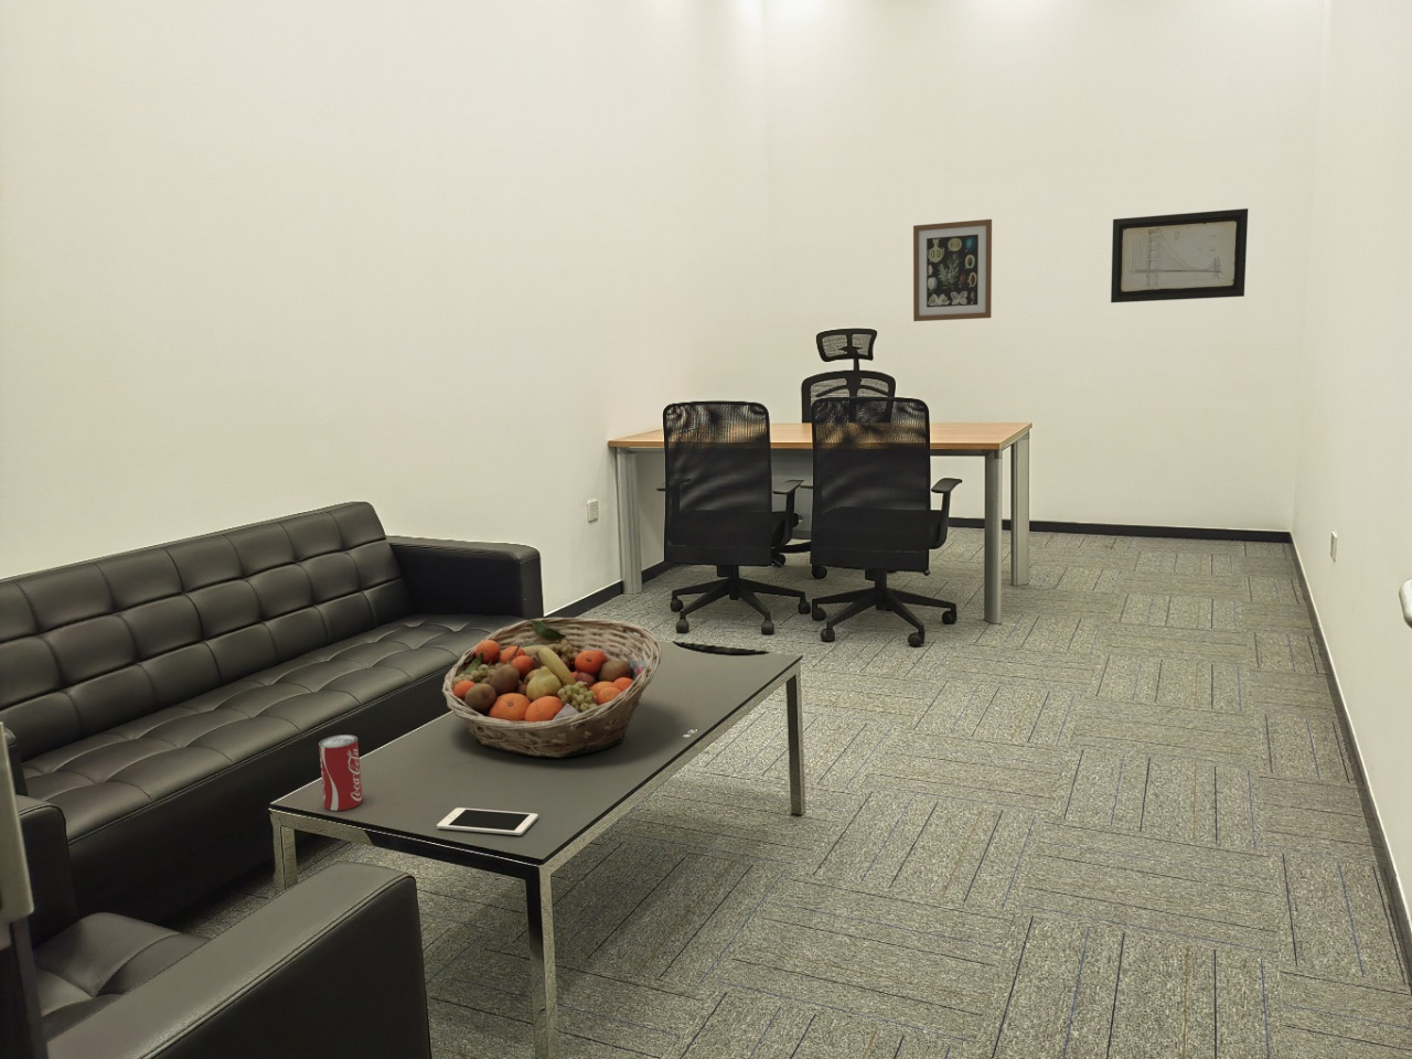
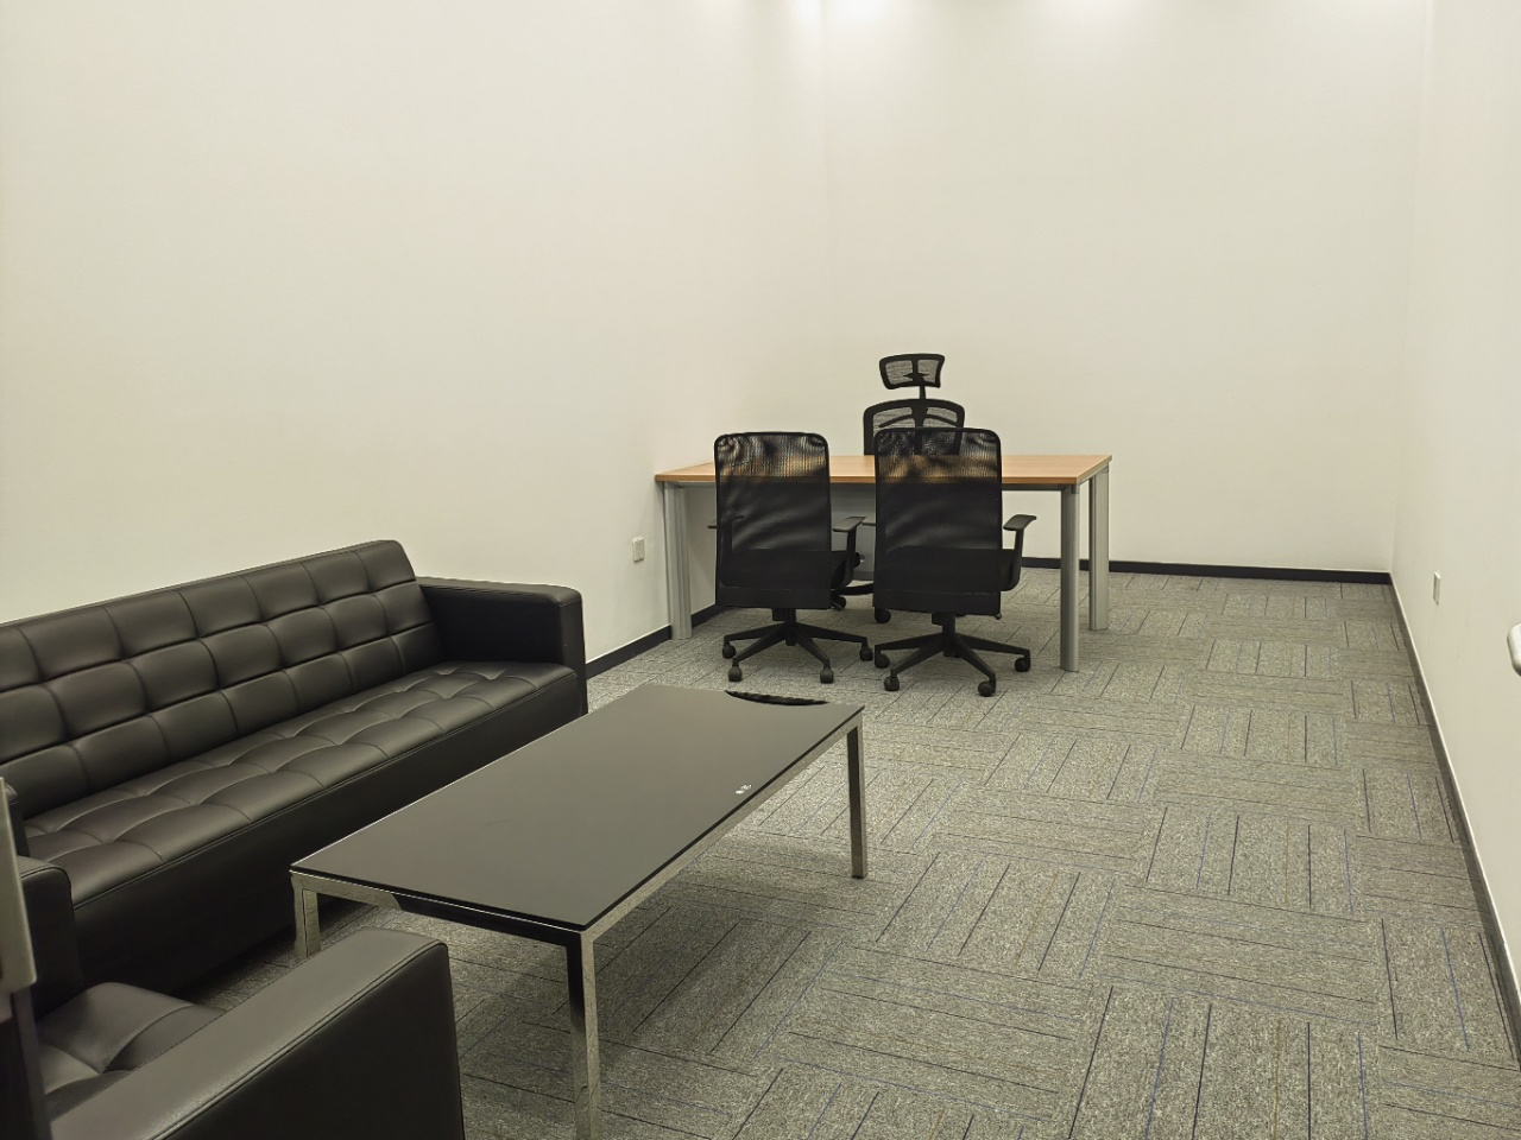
- wall art (951, 271)
- fruit basket (553, 684)
- wall art (1177, 257)
- cell phone (488, 821)
- beverage can (341, 772)
